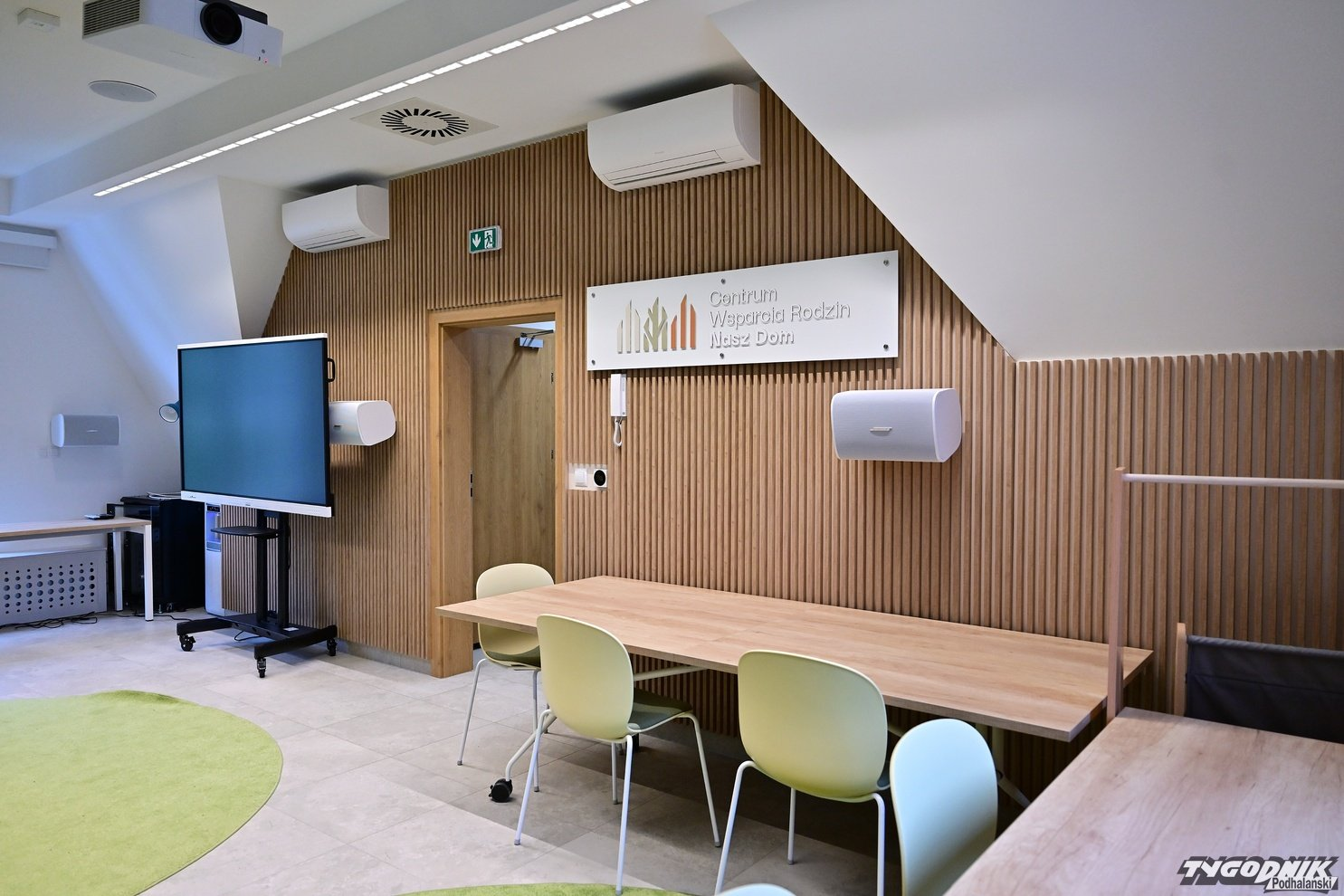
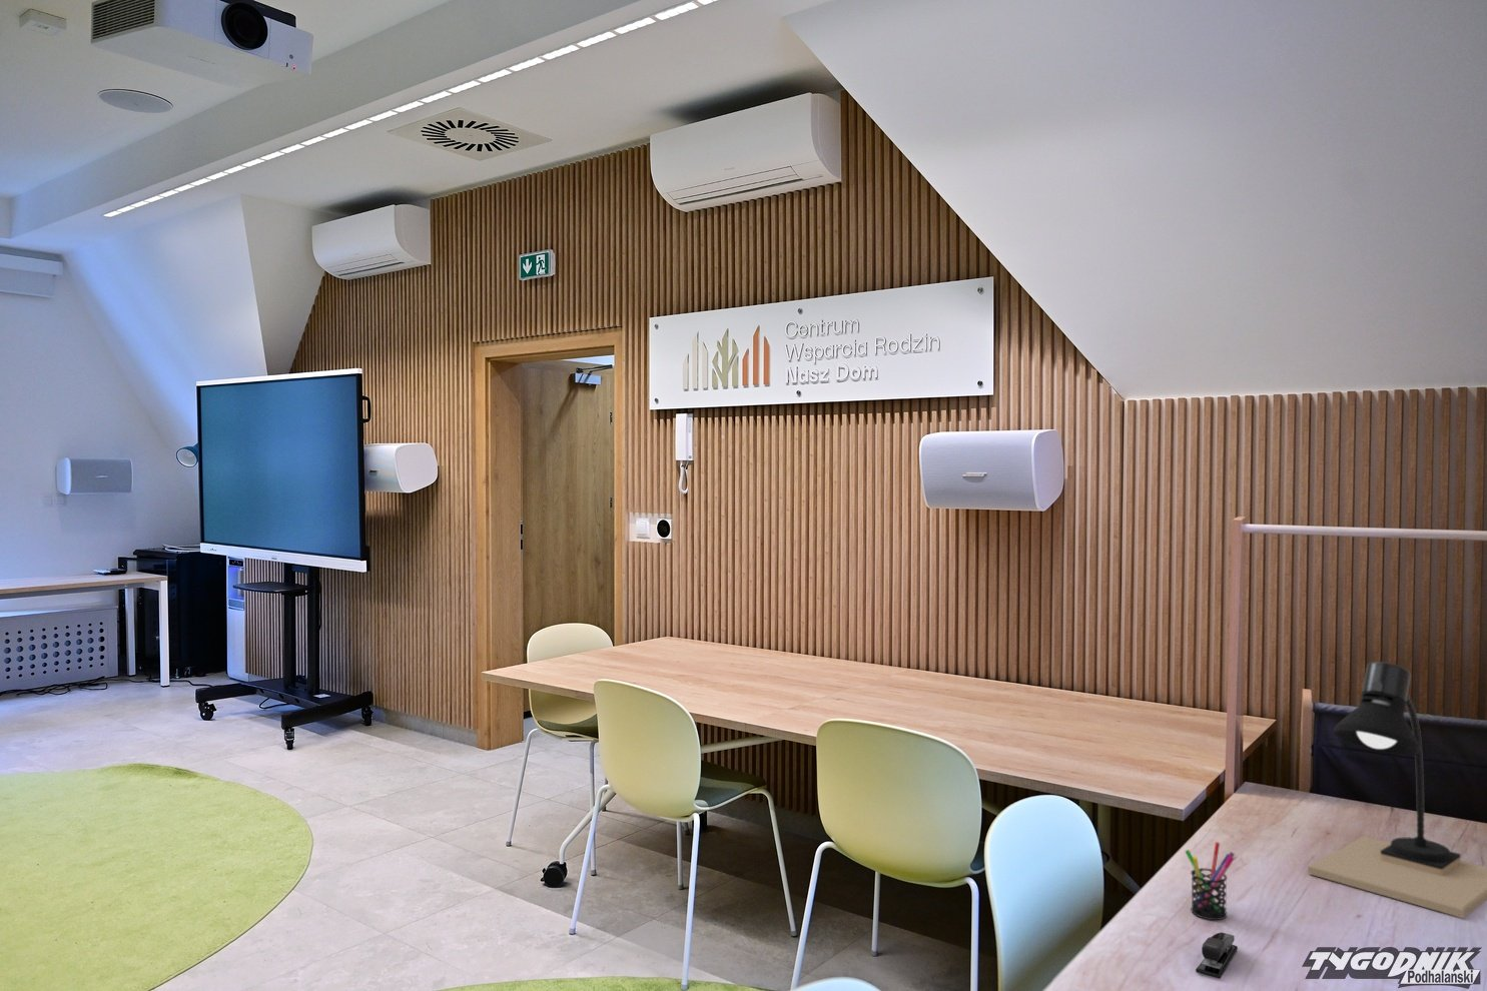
+ pen holder (1207, 877)
+ desk lamp (1401, 754)
+ stapler (1218, 948)
